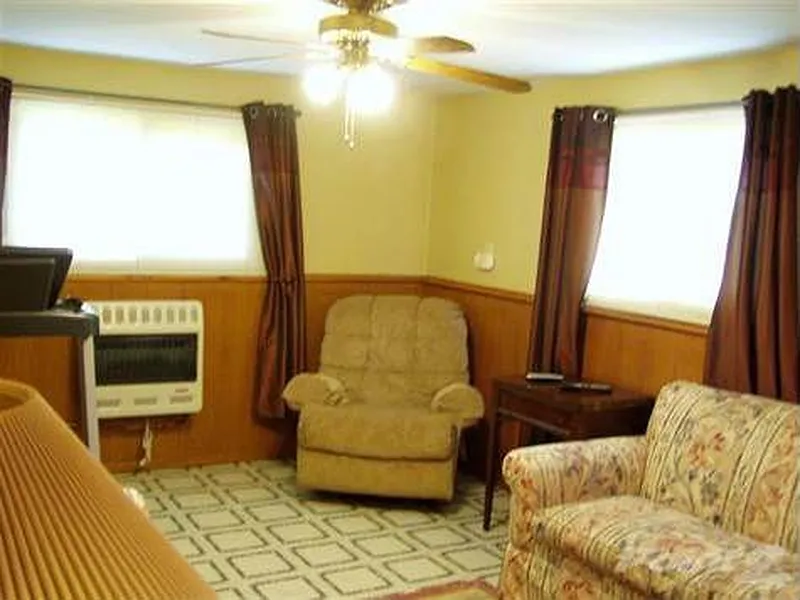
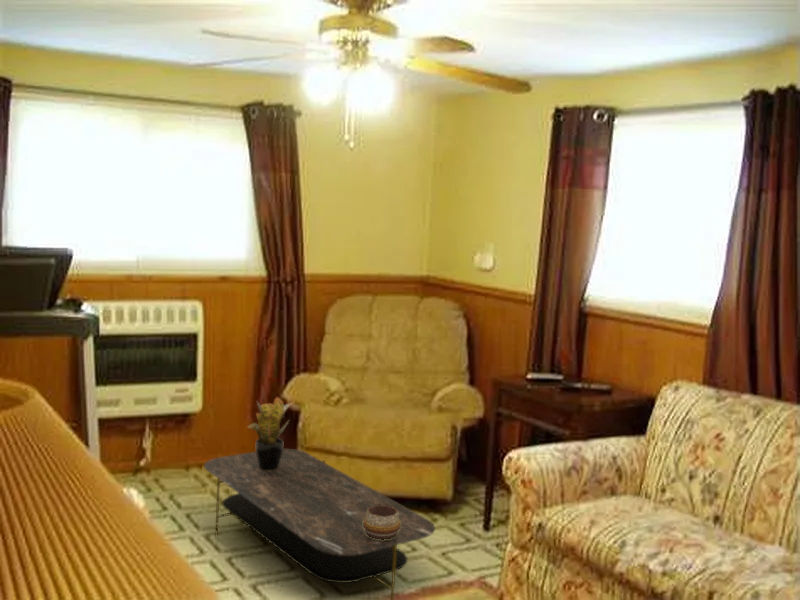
+ decorative bowl (381, 521)
+ potted plant (269, 428)
+ coffee table (310, 522)
